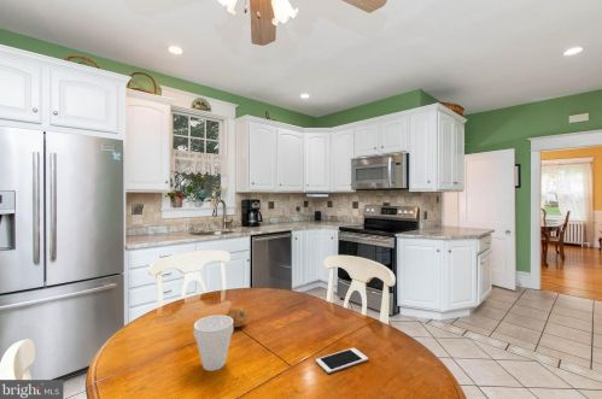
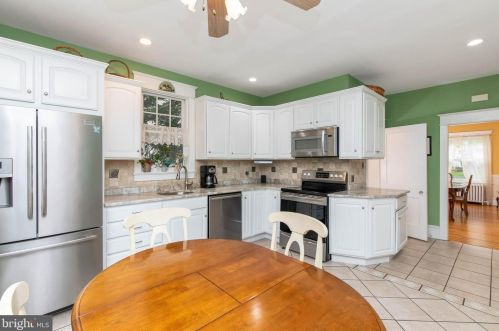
- cell phone (341, 359)
- cup (214, 342)
- fruit (236, 316)
